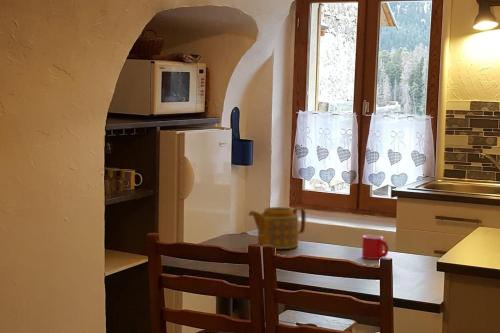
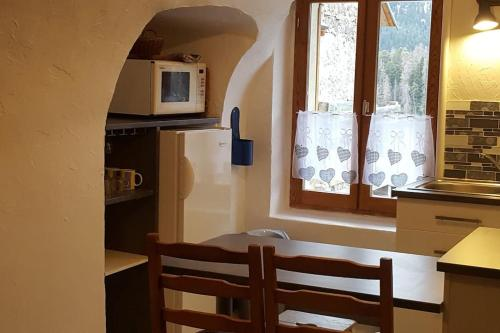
- mug (376, 247)
- teapot (276, 227)
